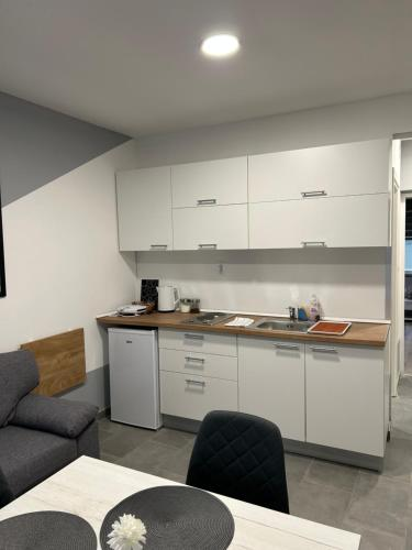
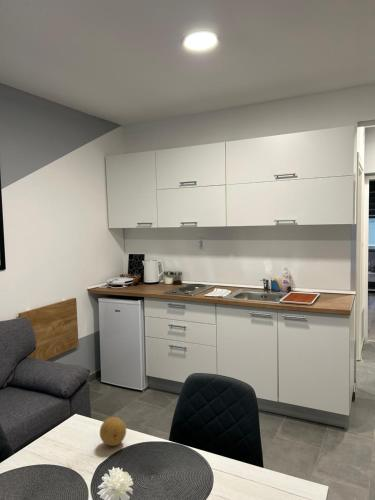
+ fruit (113, 431)
